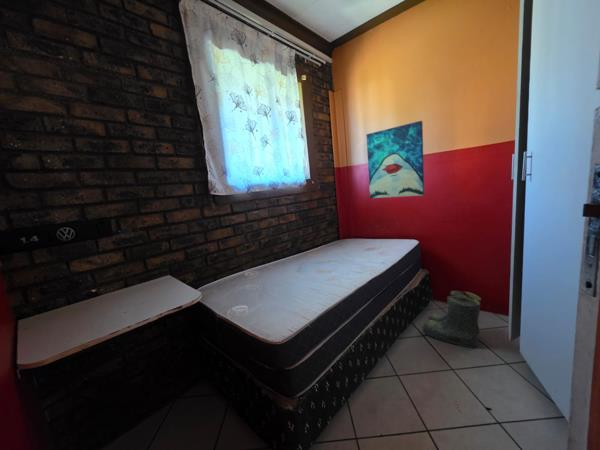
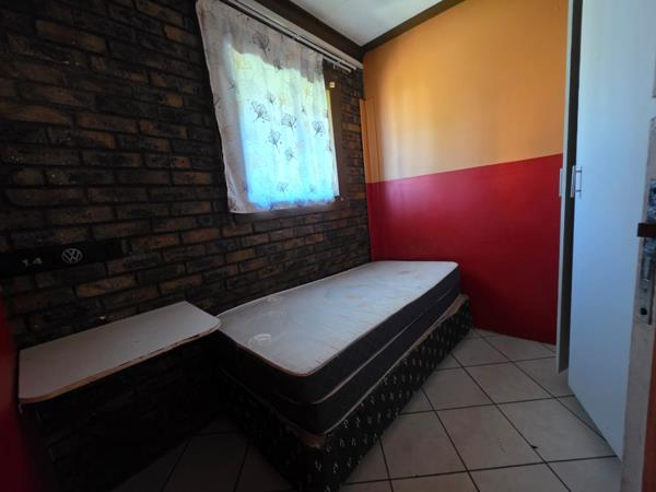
- wall art (393, 163)
- boots (450, 313)
